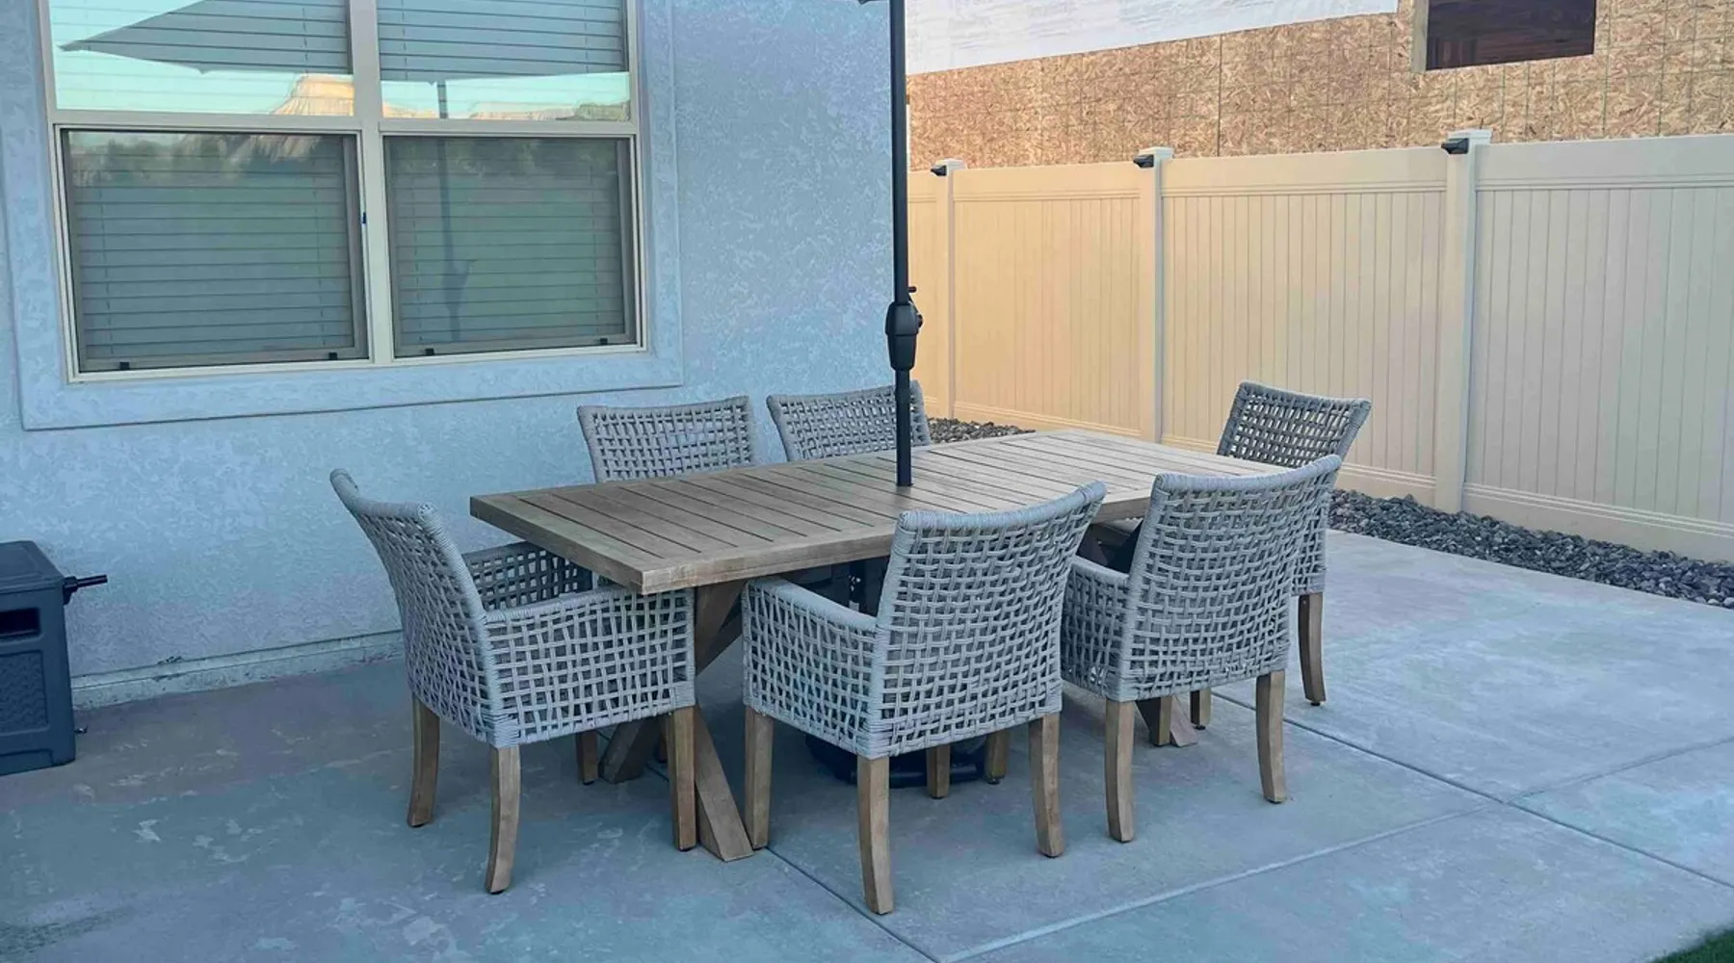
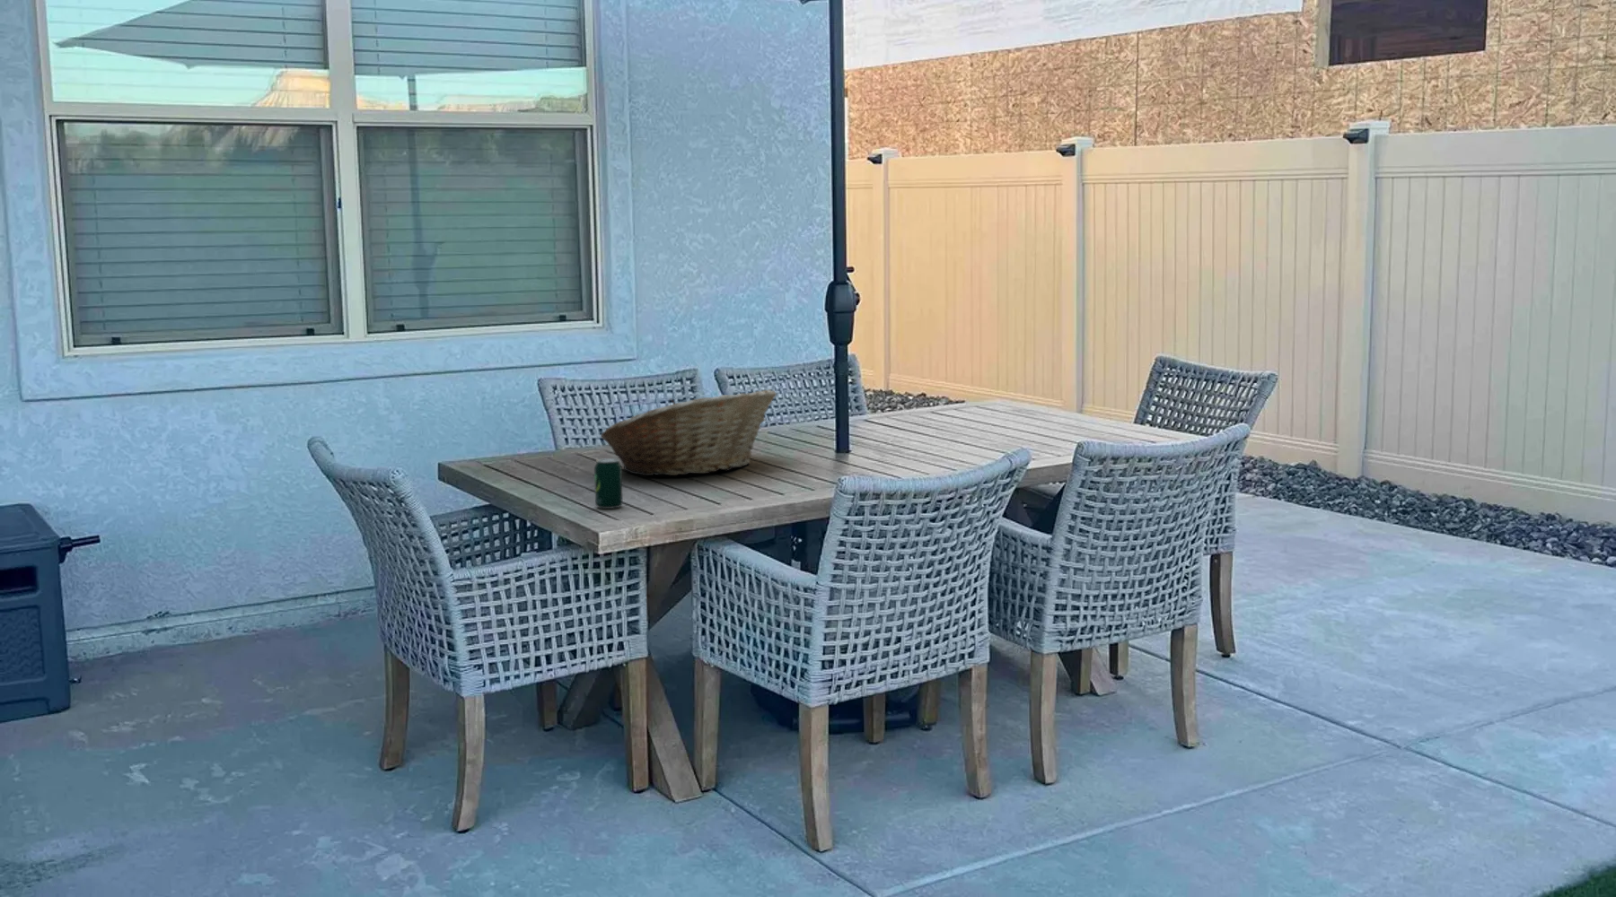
+ beverage can (608, 484)
+ fruit basket (691, 429)
